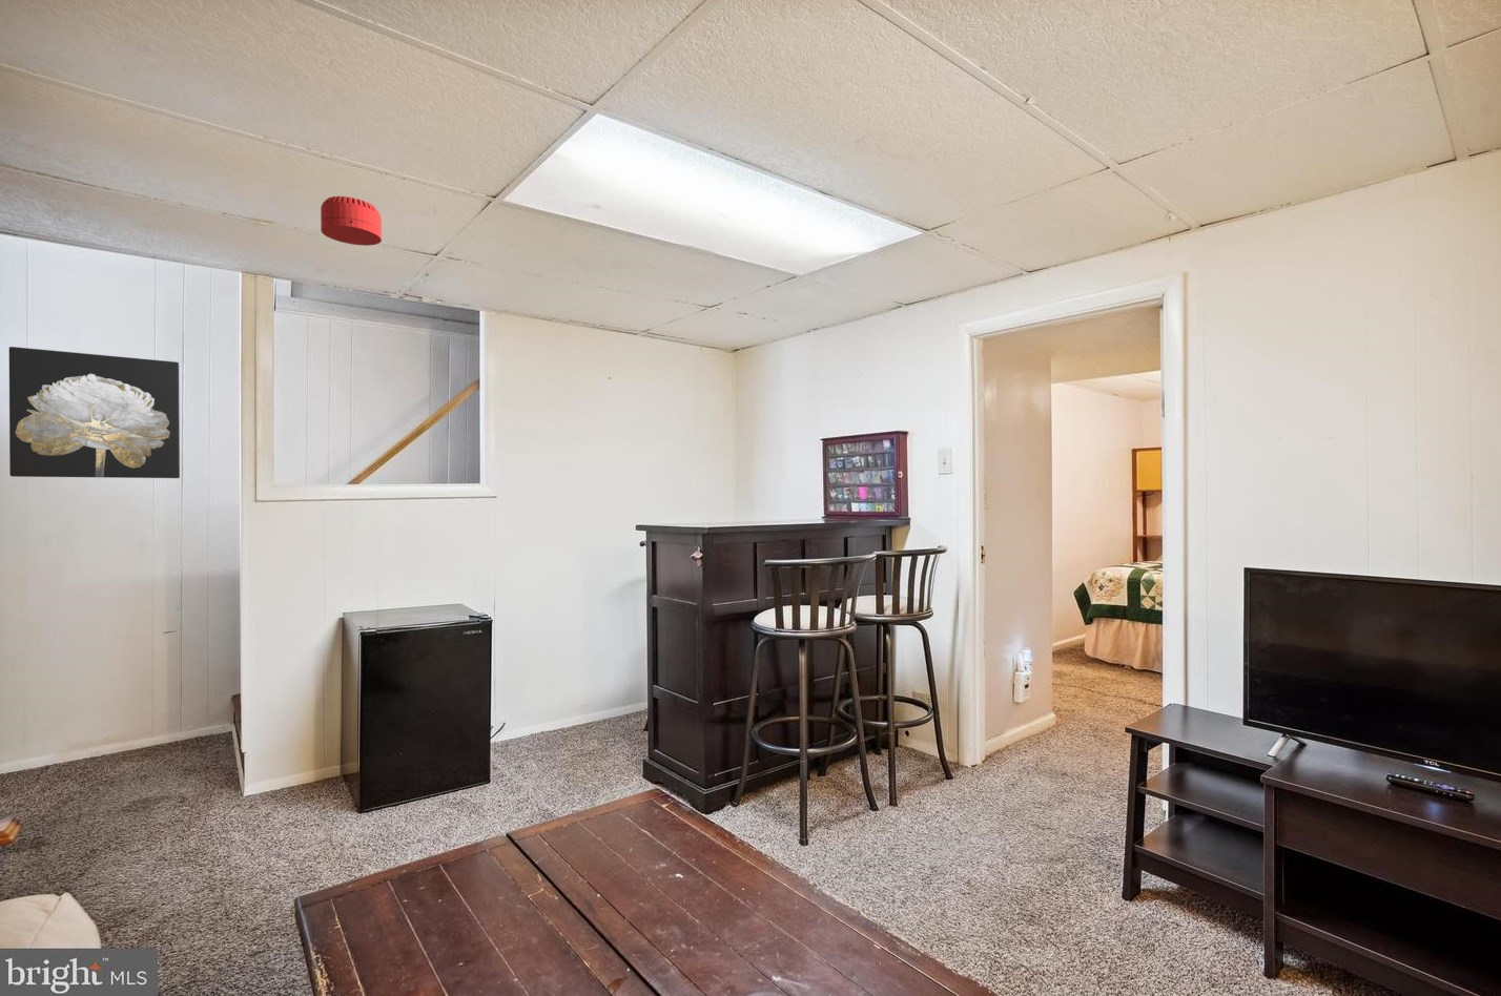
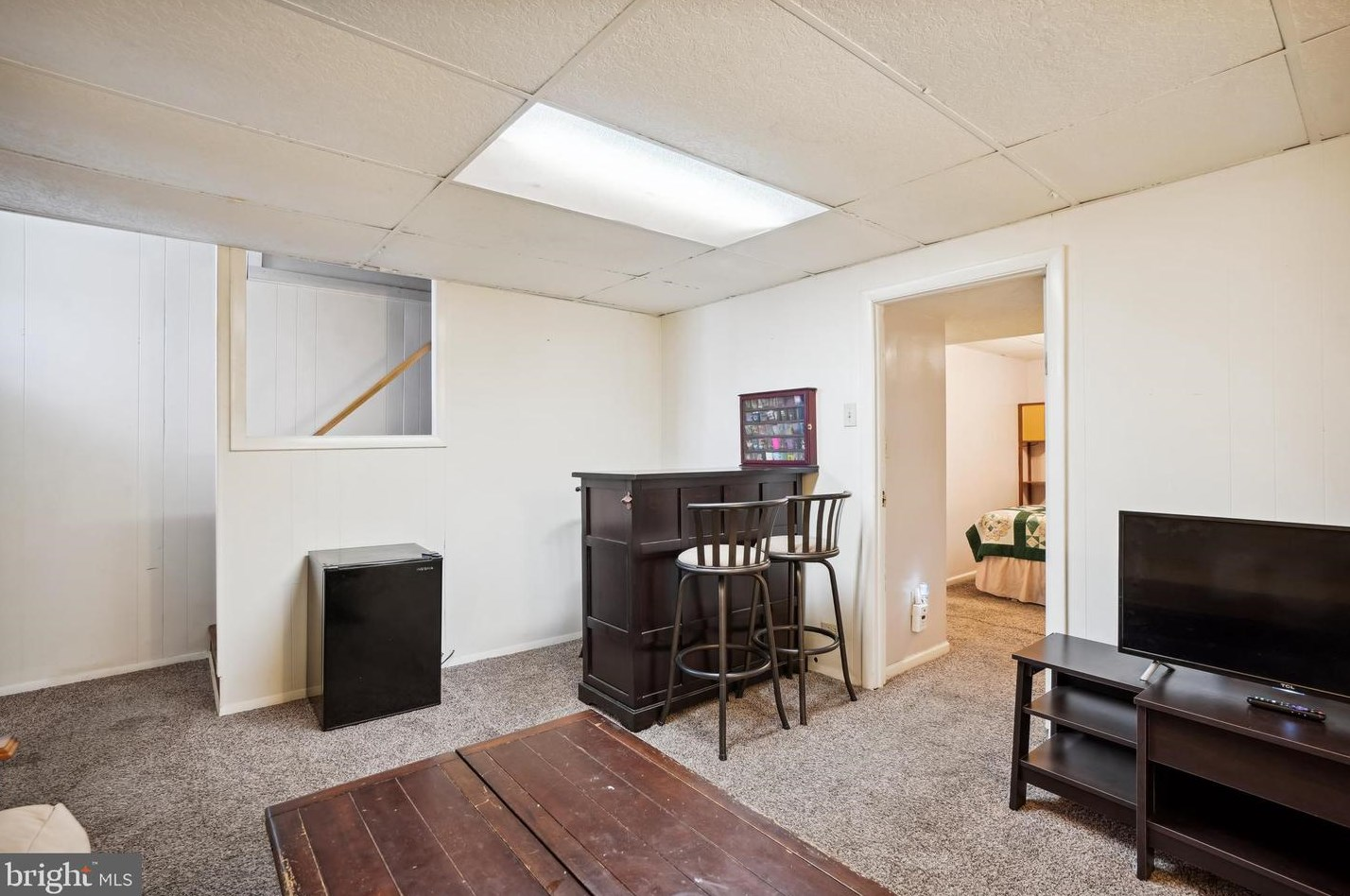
- smoke detector (351, 220)
- wall art (99, 416)
